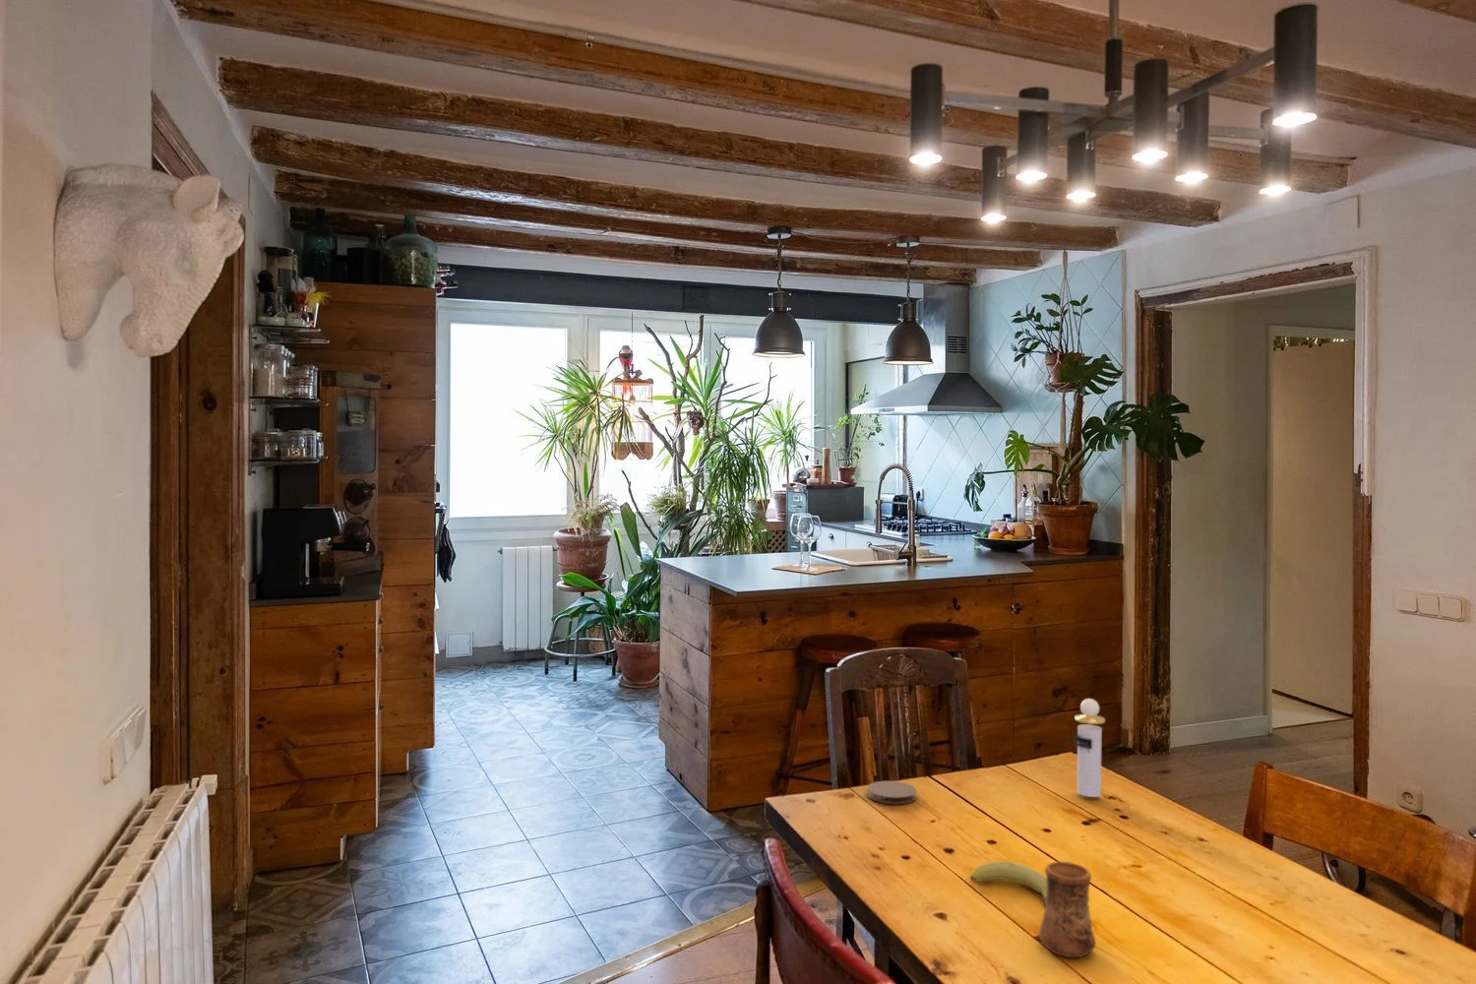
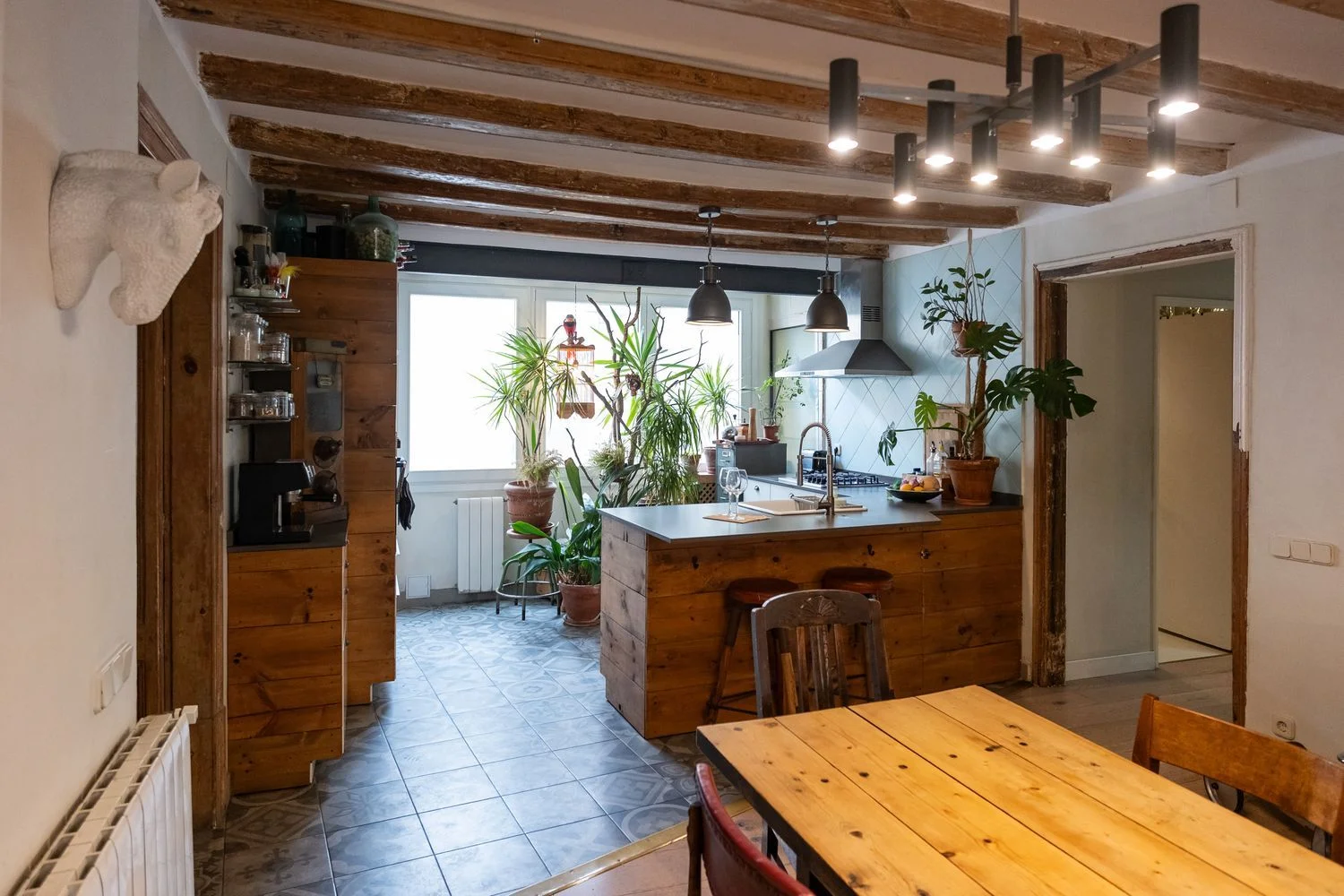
- cup (1066, 908)
- perfume bottle (1089, 747)
- fruit (1016, 879)
- coaster (892, 792)
